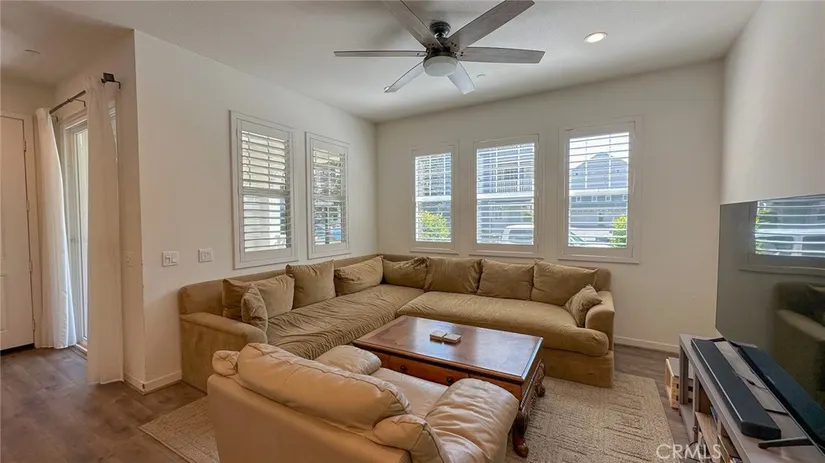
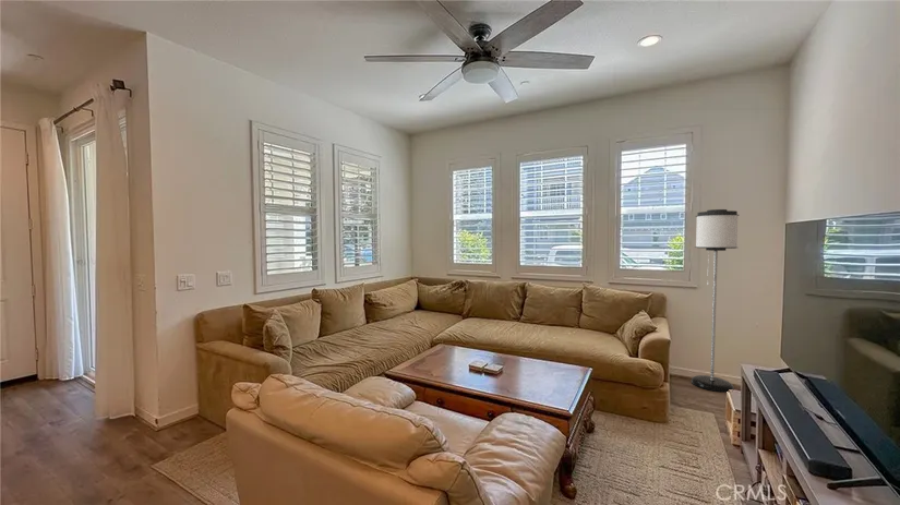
+ floor lamp (713, 298)
